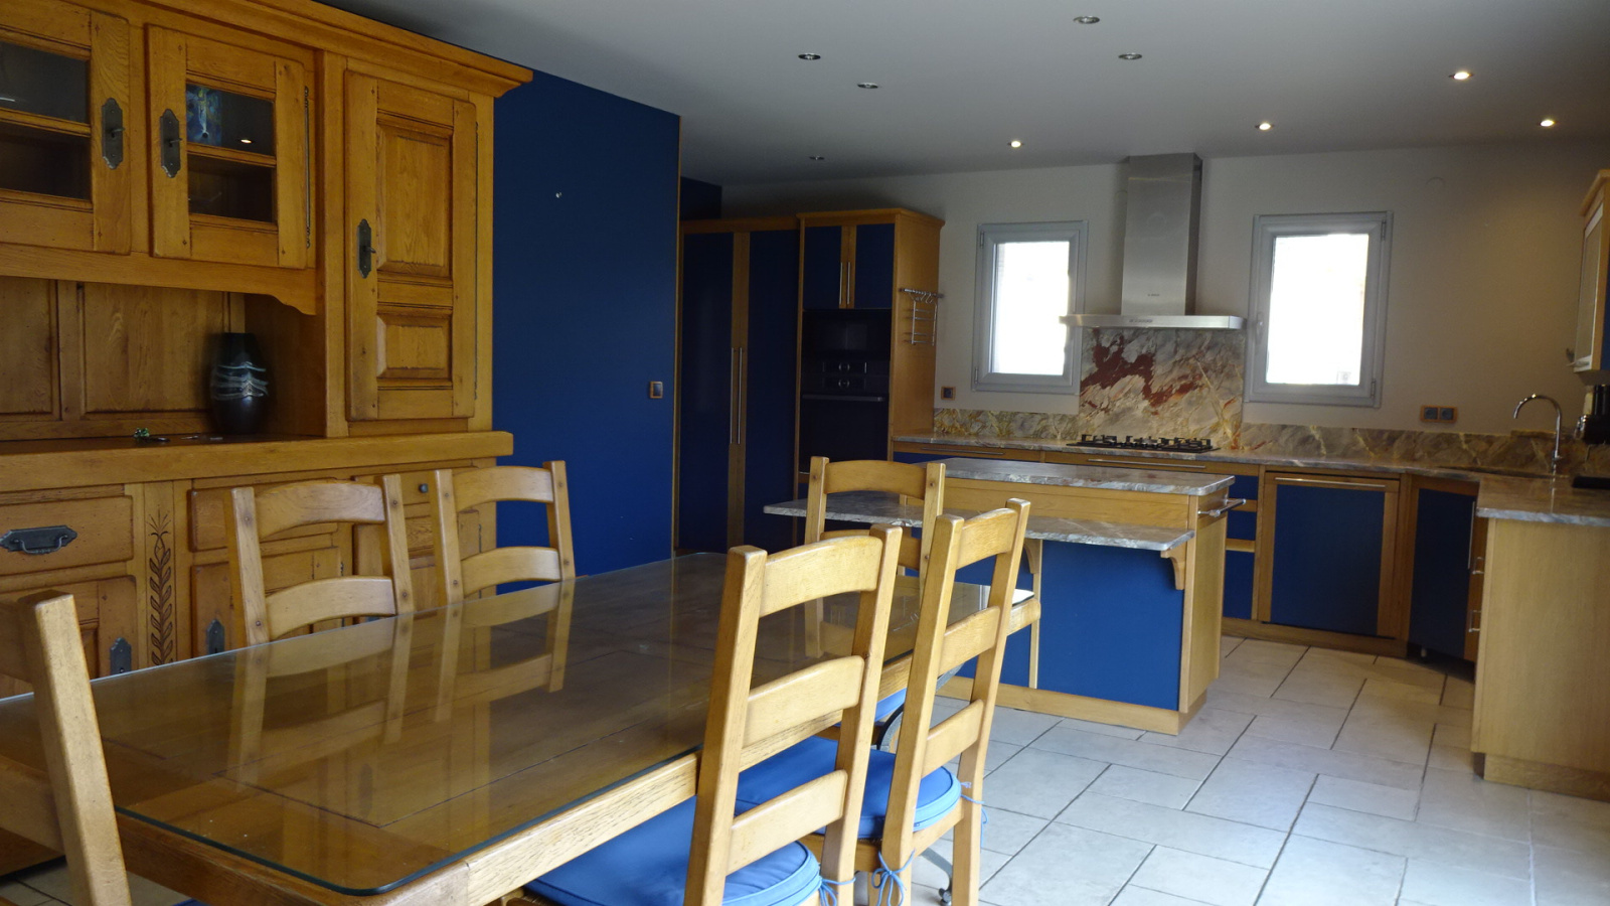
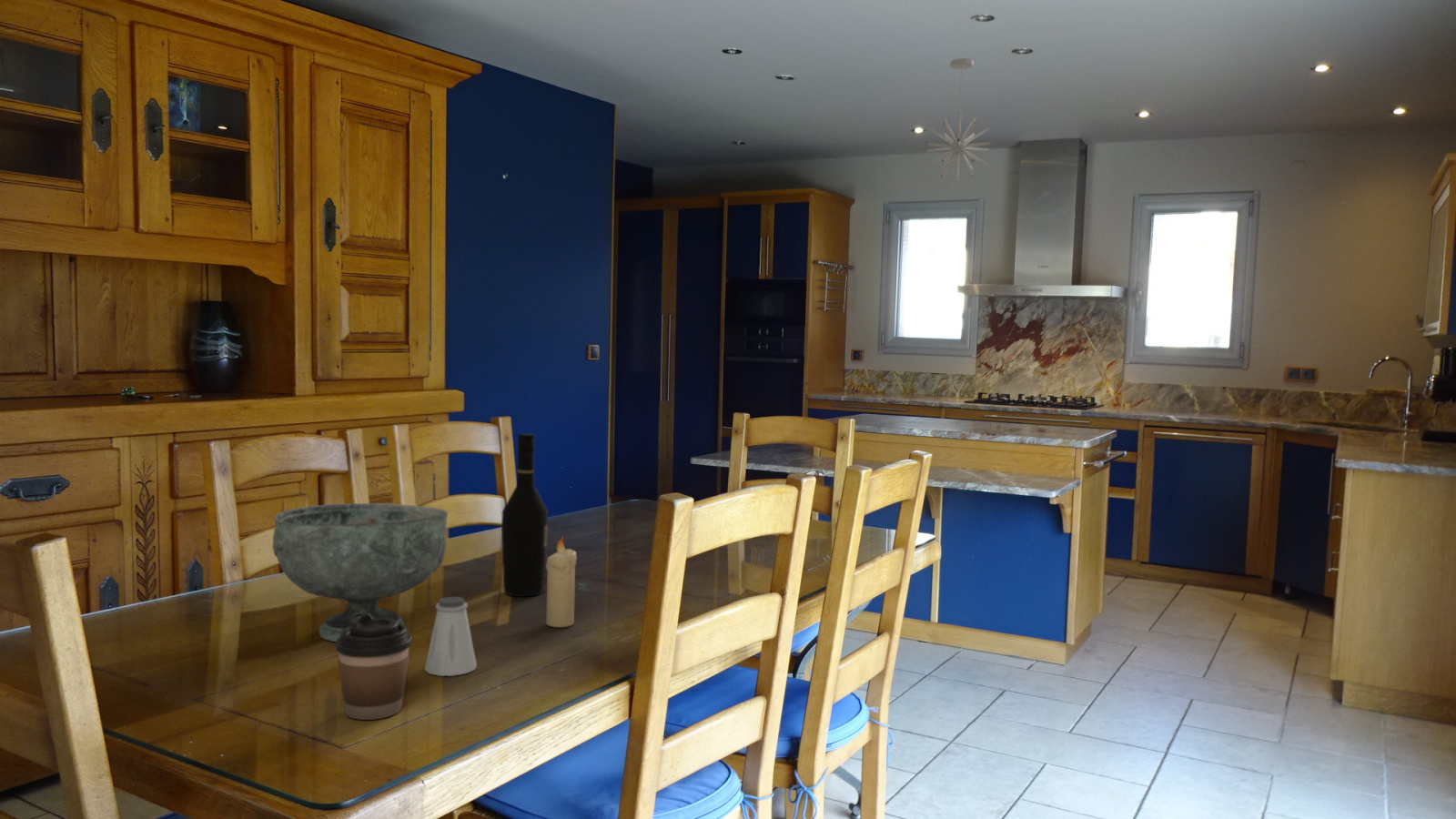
+ saltshaker (450, 633)
+ coffee cup (373, 663)
+ pendant light (959, 120)
+ decorative bowl (362, 570)
+ candle (561, 580)
+ wine bottle (524, 513)
